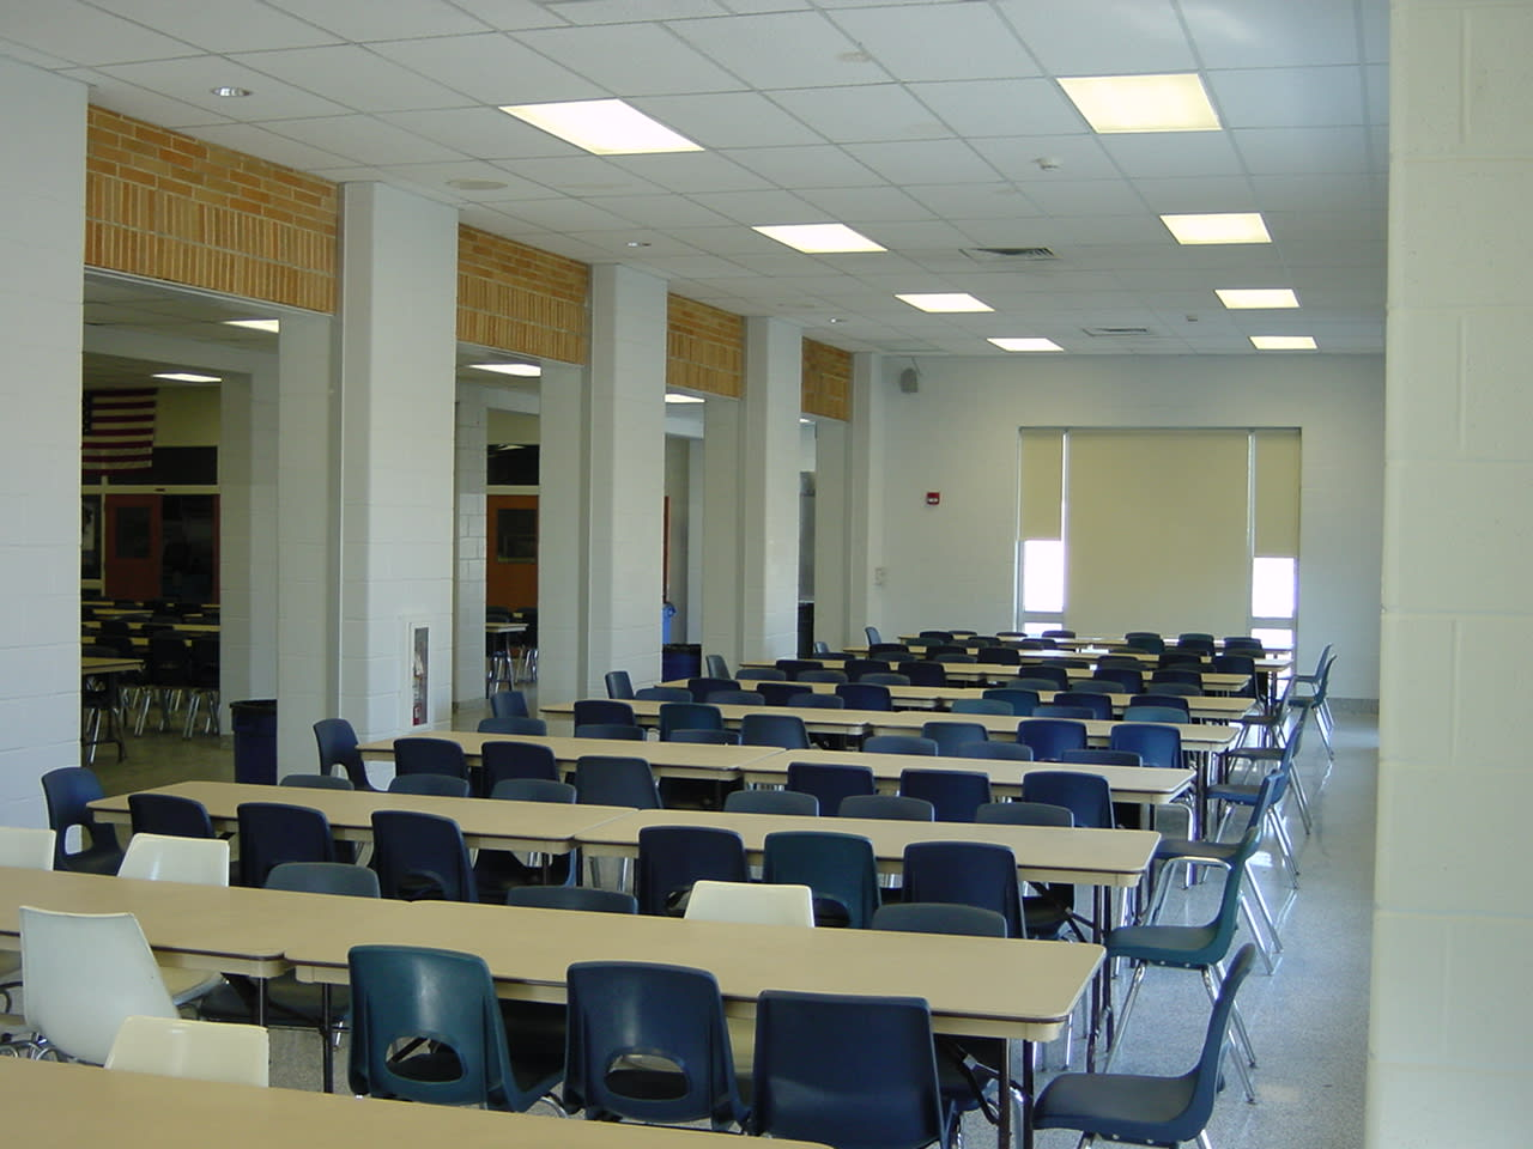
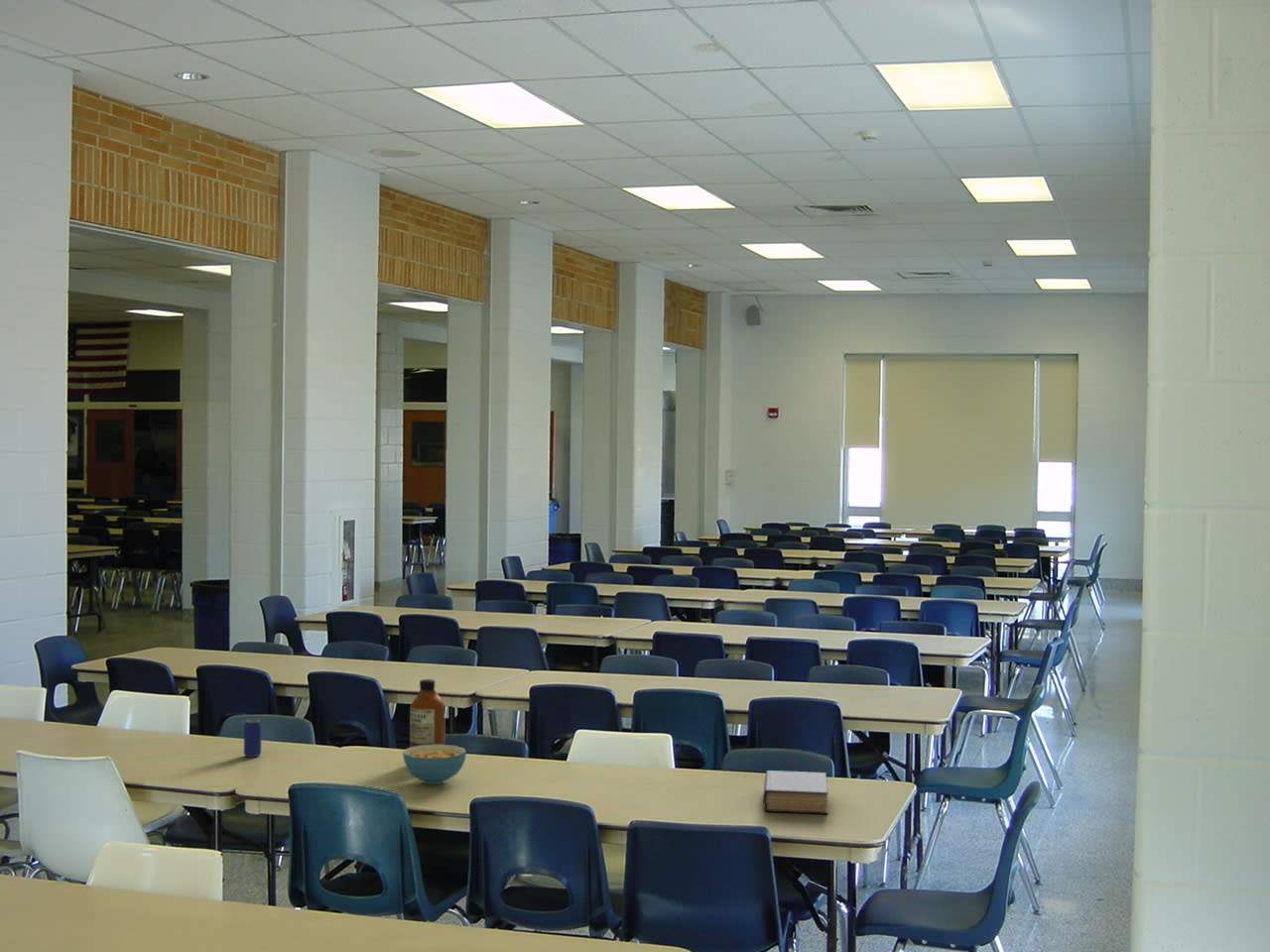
+ bottle (427, 721)
+ book (795, 791)
+ beverage can (252, 738)
+ cereal bowl (434, 767)
